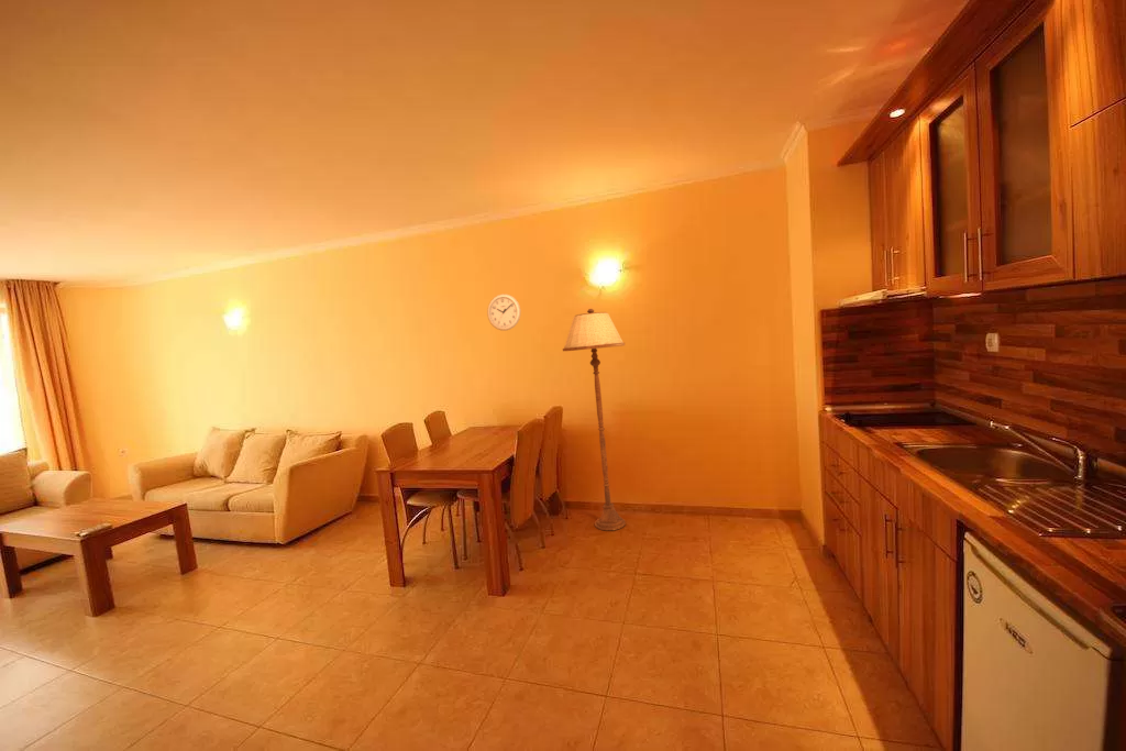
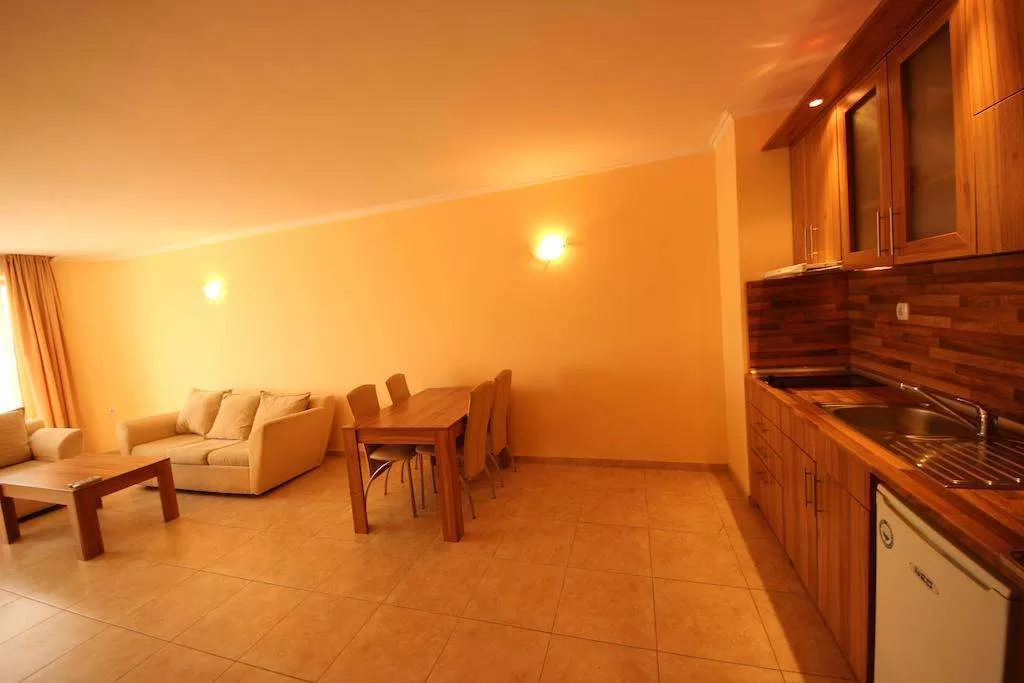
- wall clock (503, 312)
- floor lamp (599, 418)
